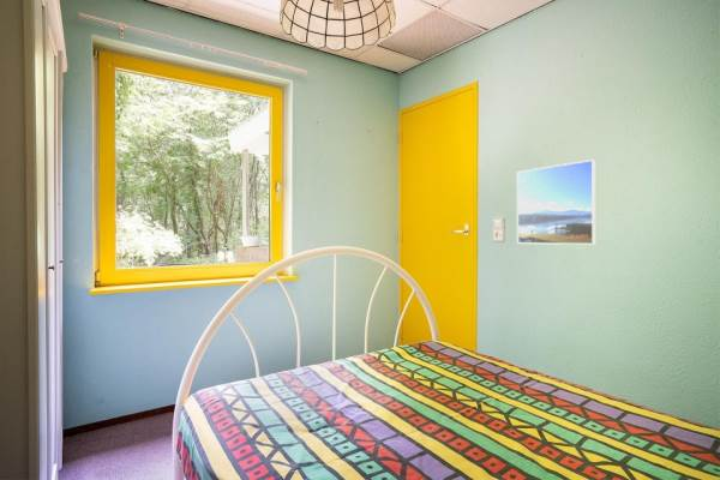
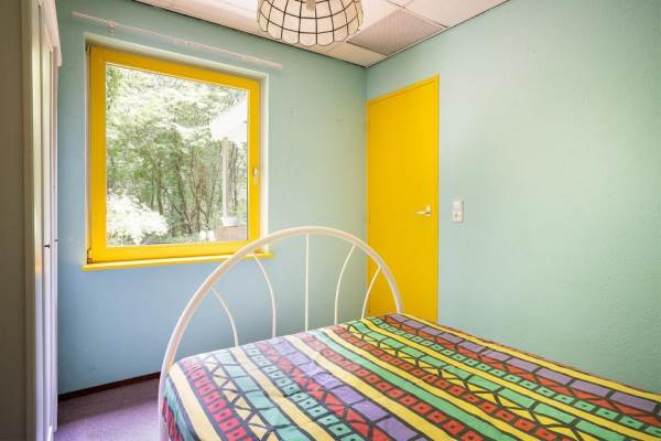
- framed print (553, 205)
